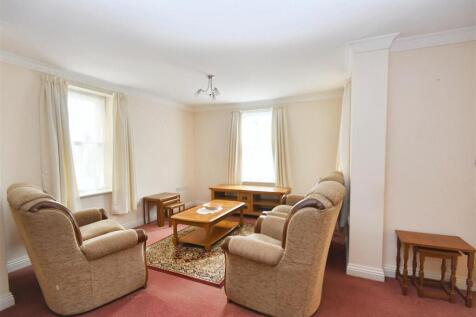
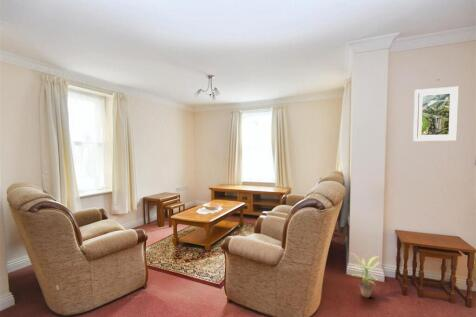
+ potted plant (366, 276)
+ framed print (435, 114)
